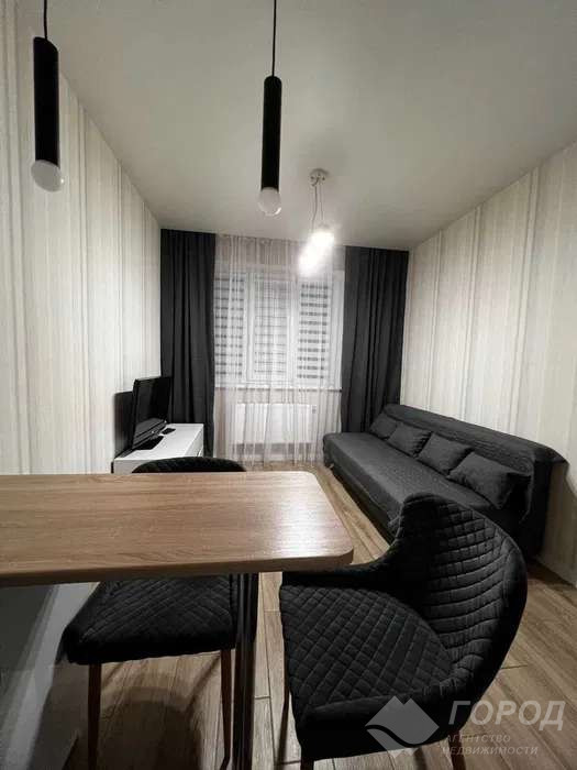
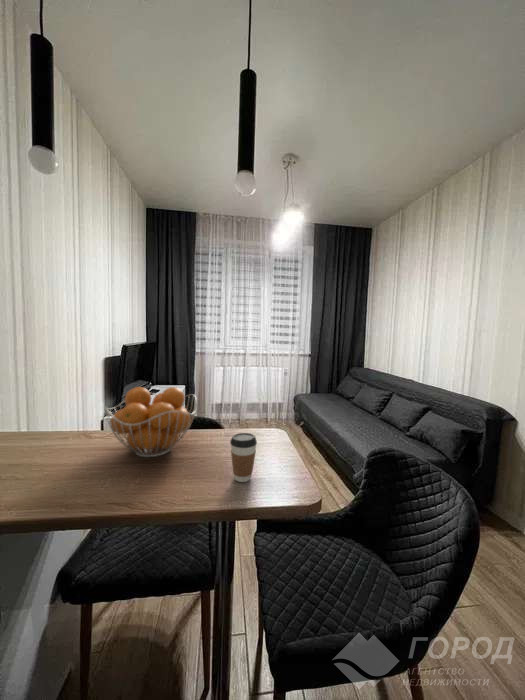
+ fruit basket (153, 418)
+ coffee cup (243, 457)
